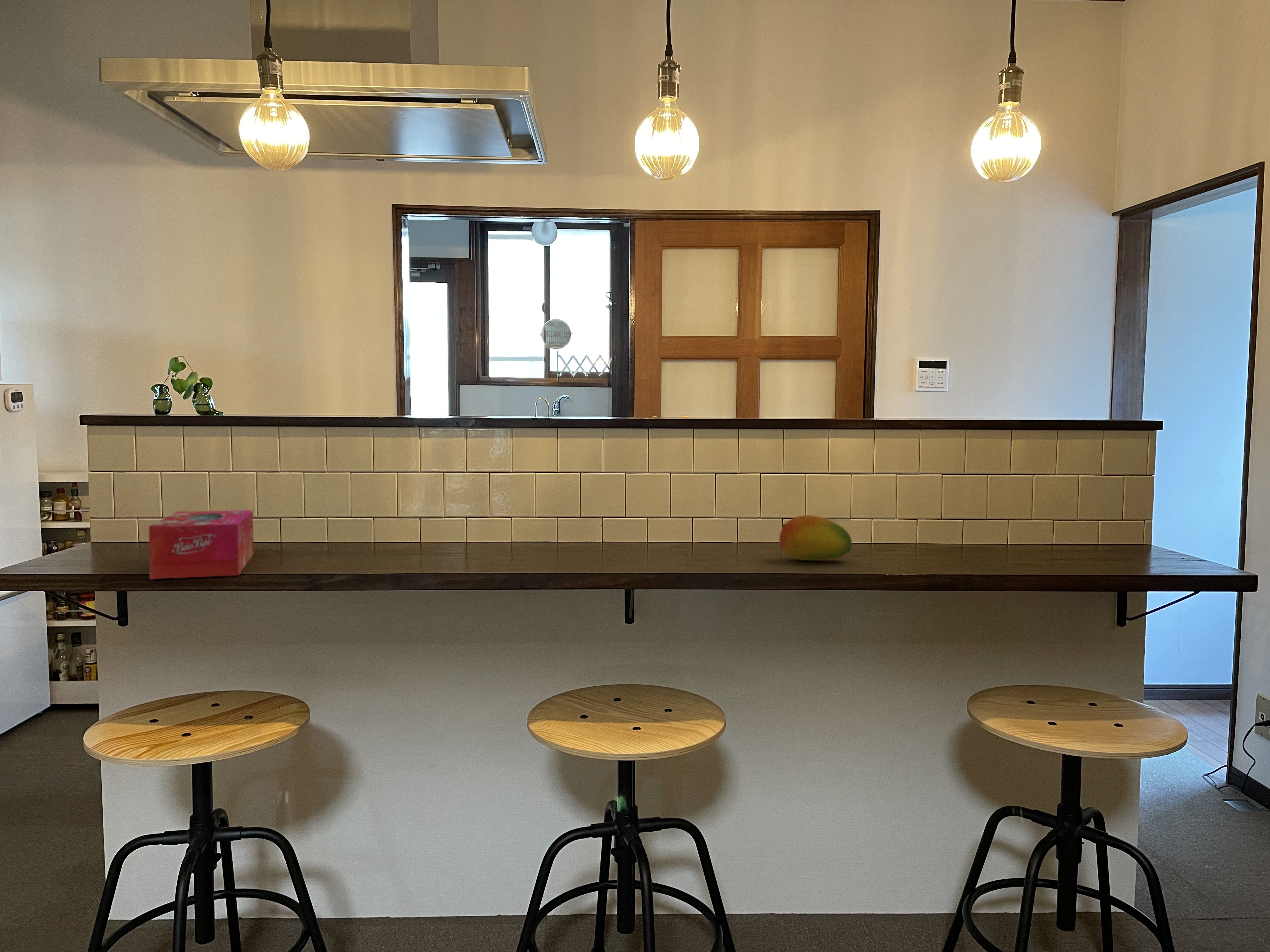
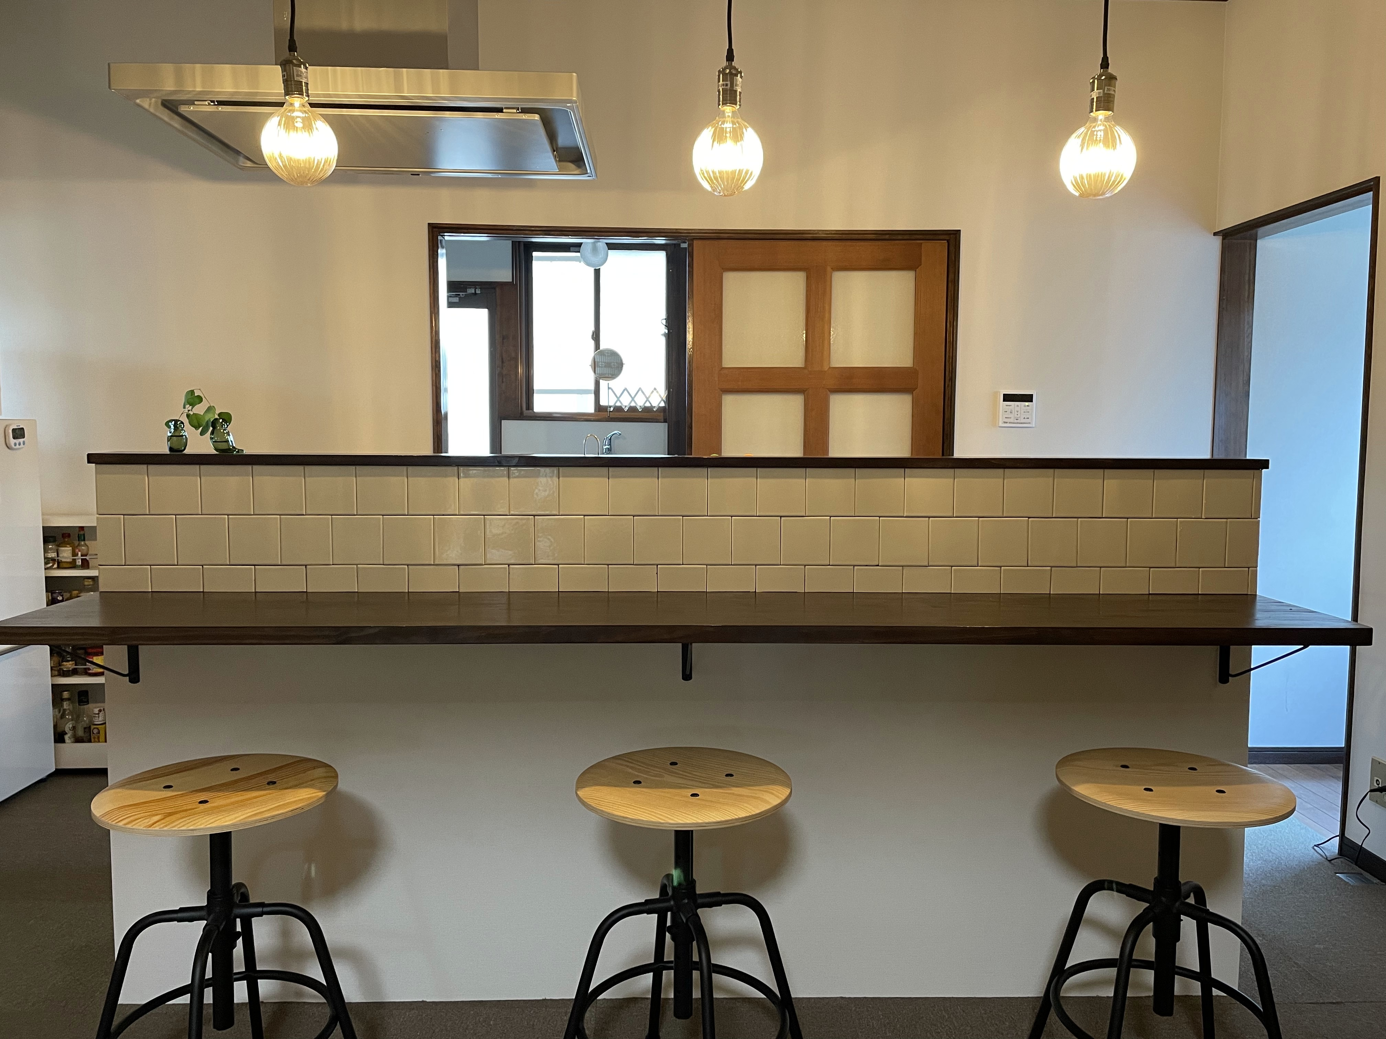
- fruit (816, 538)
- tissue box (206, 541)
